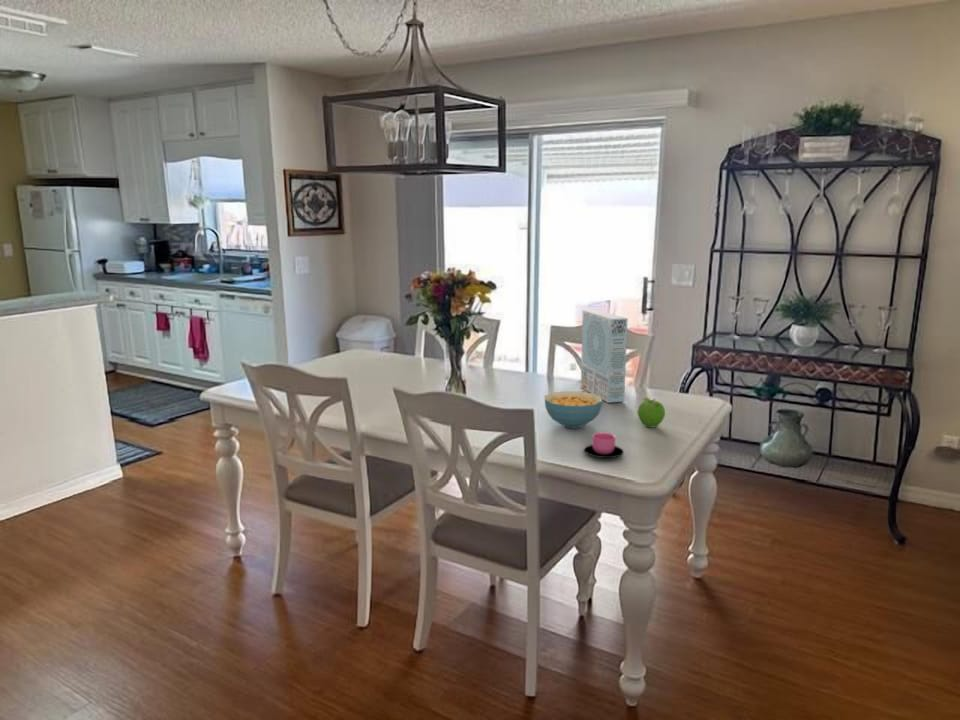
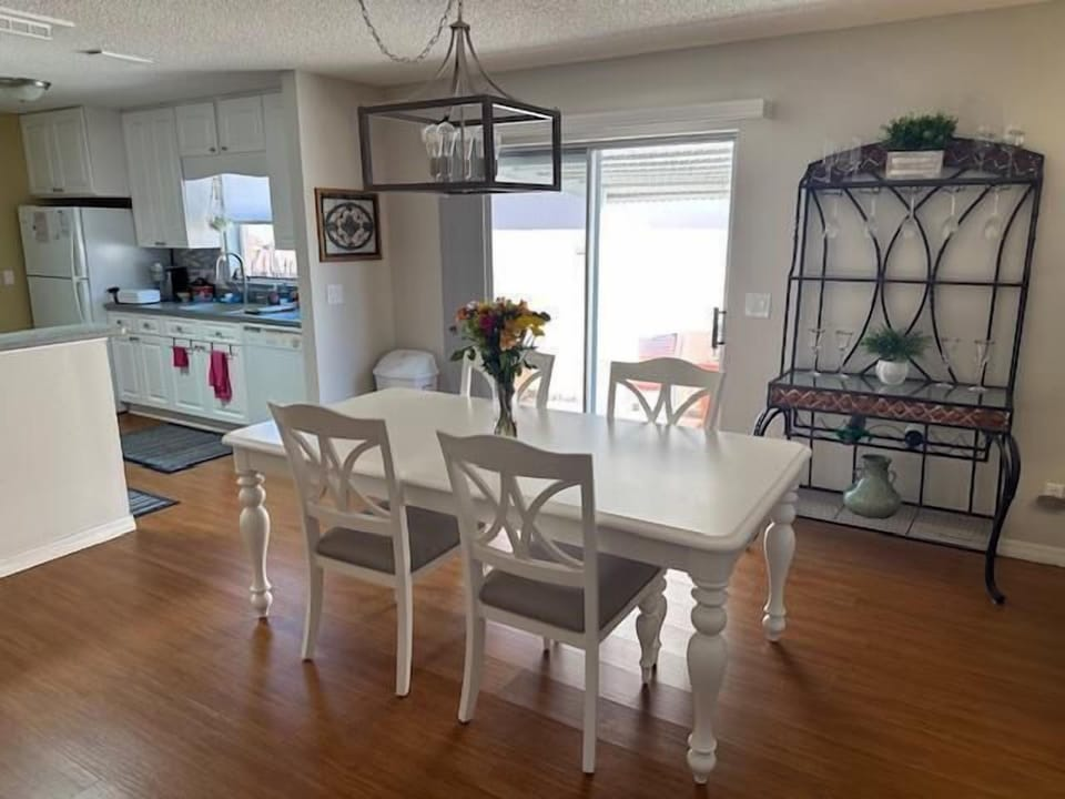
- cup (603, 445)
- cereal box (602, 354)
- fruit (651, 412)
- cereal bowl (572, 412)
